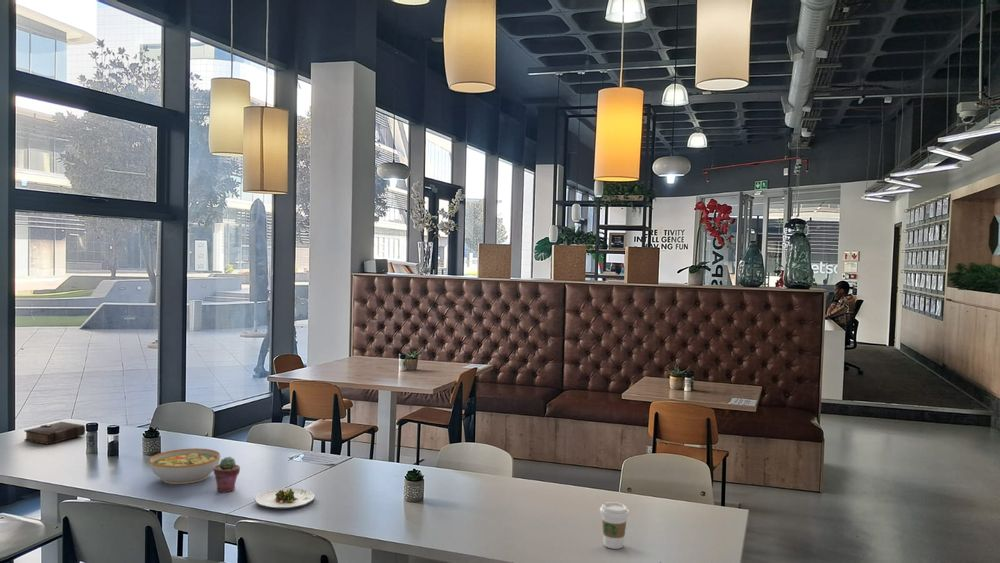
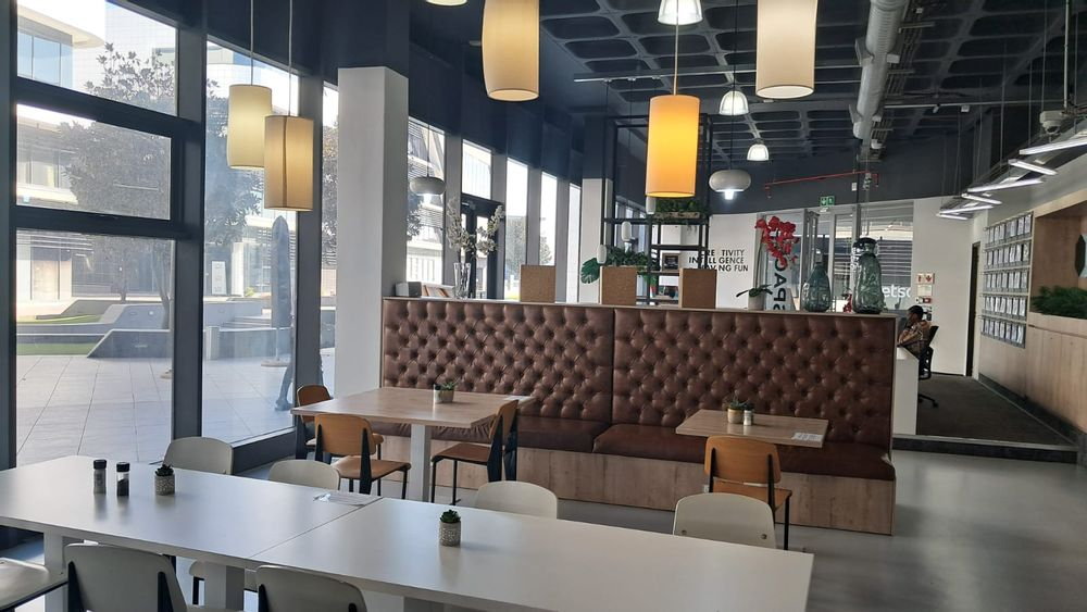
- salad plate (285, 494)
- coffee cup (614, 525)
- book (61, 430)
- bowl (185, 467)
- potted succulent (226, 473)
